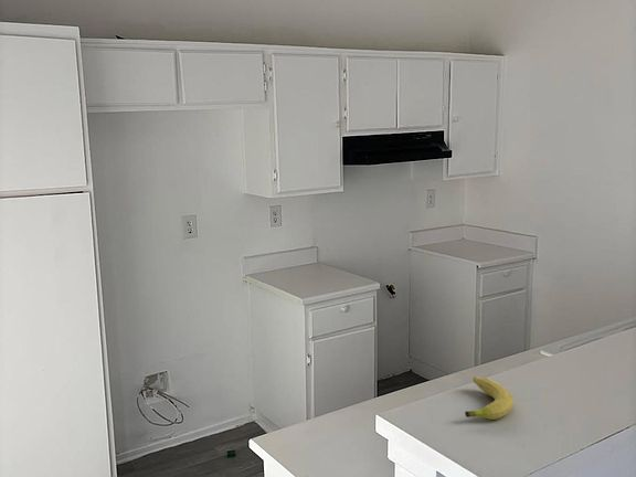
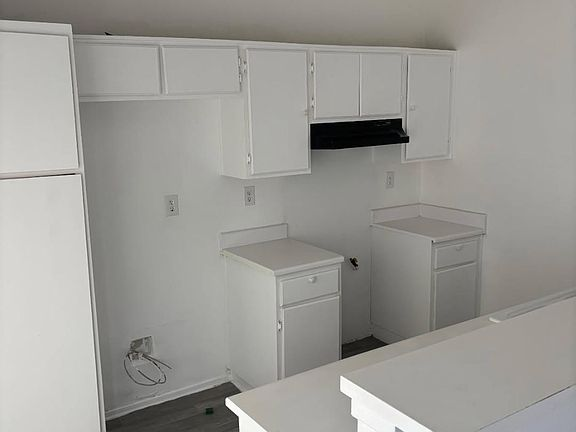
- fruit (486, 405)
